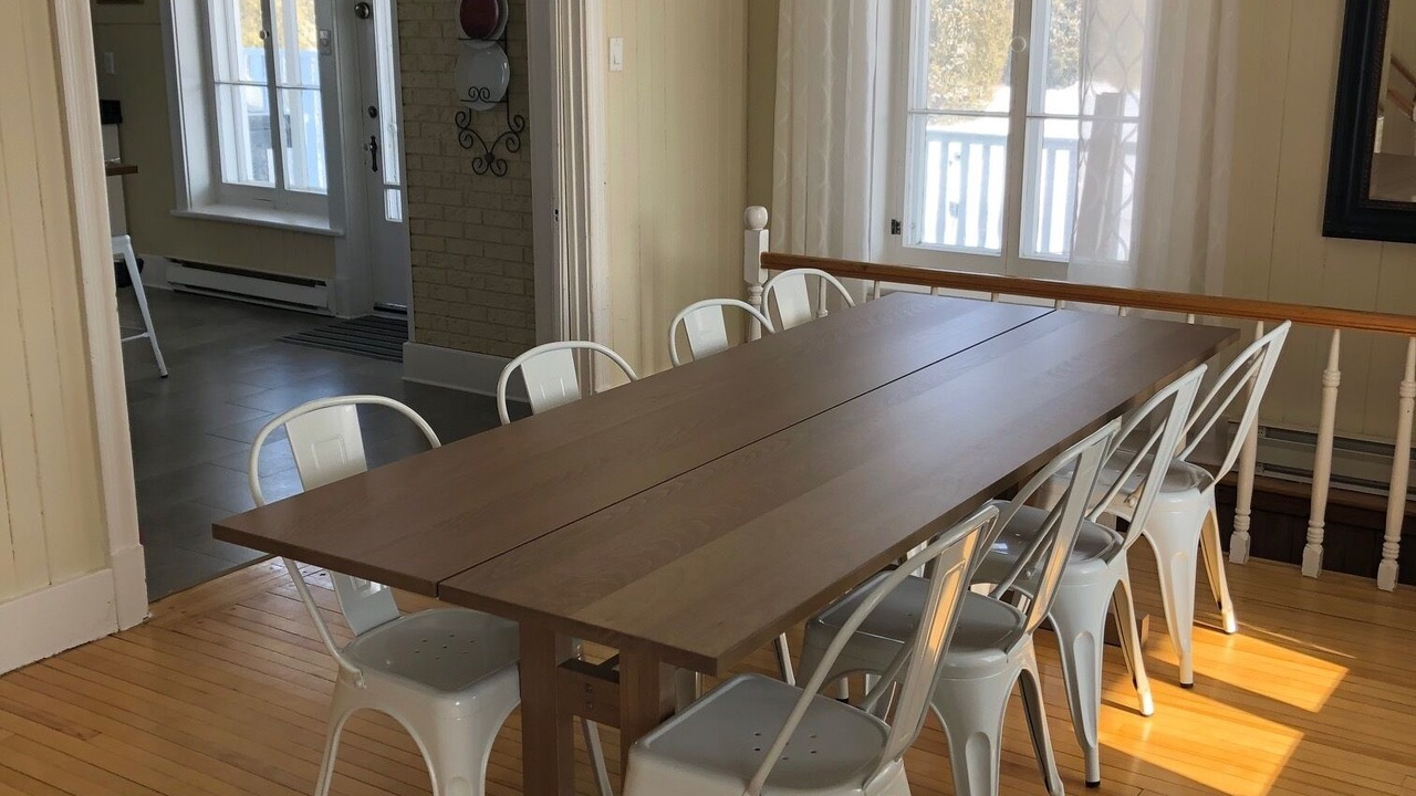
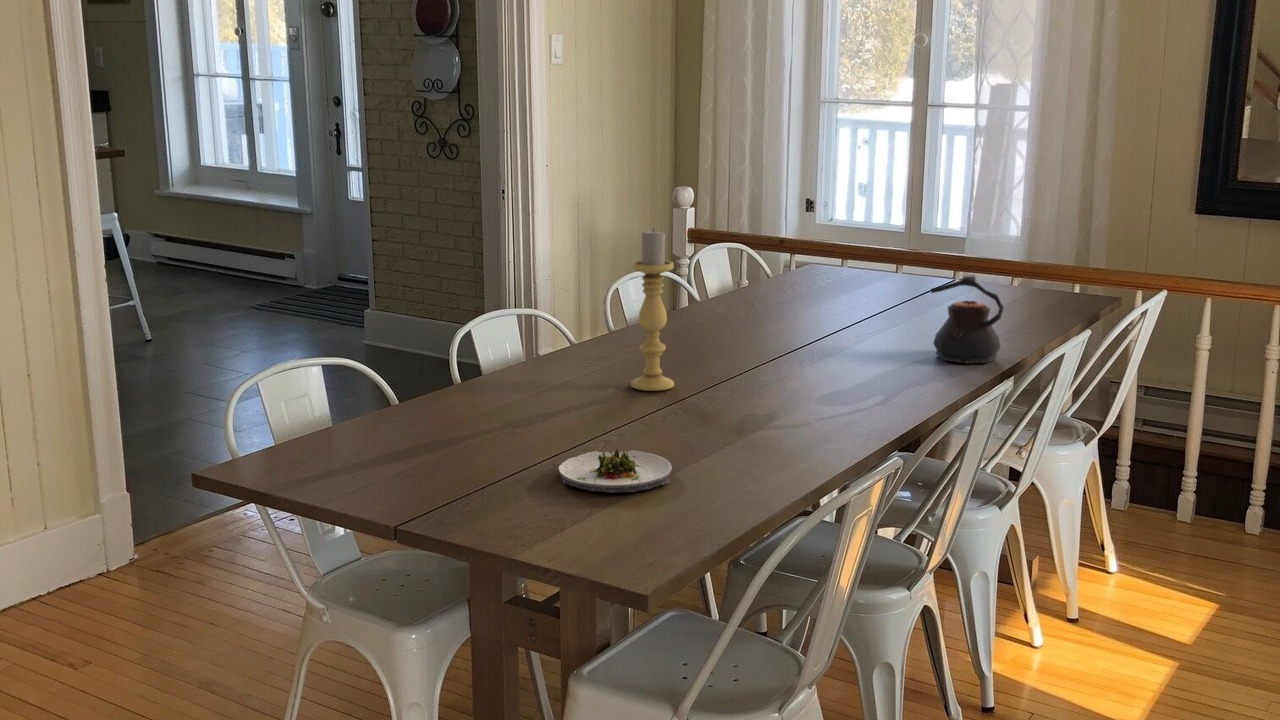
+ candle holder (652, 308)
+ salad plate (615, 463)
+ teapot (969, 317)
